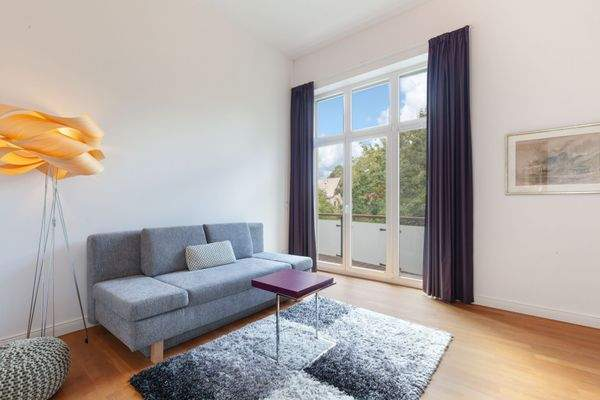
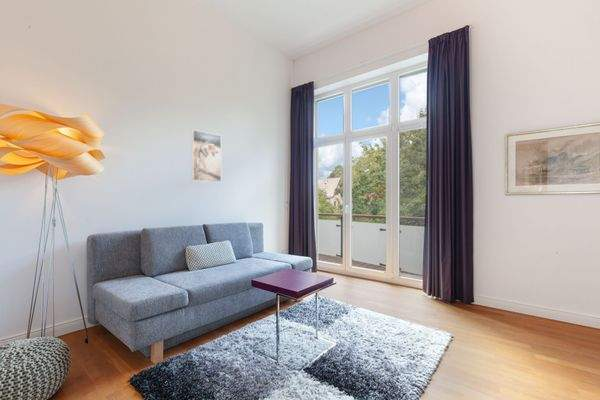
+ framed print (207, 157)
